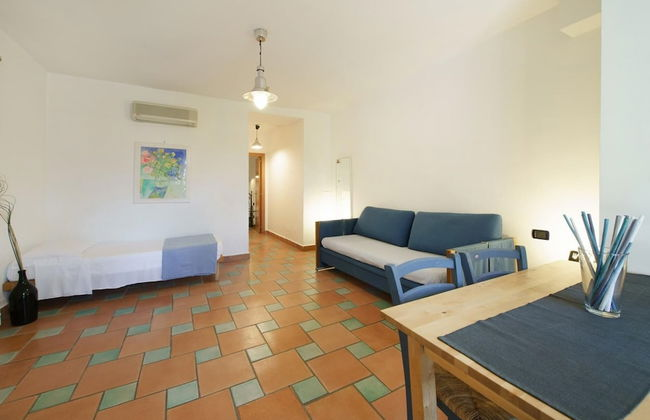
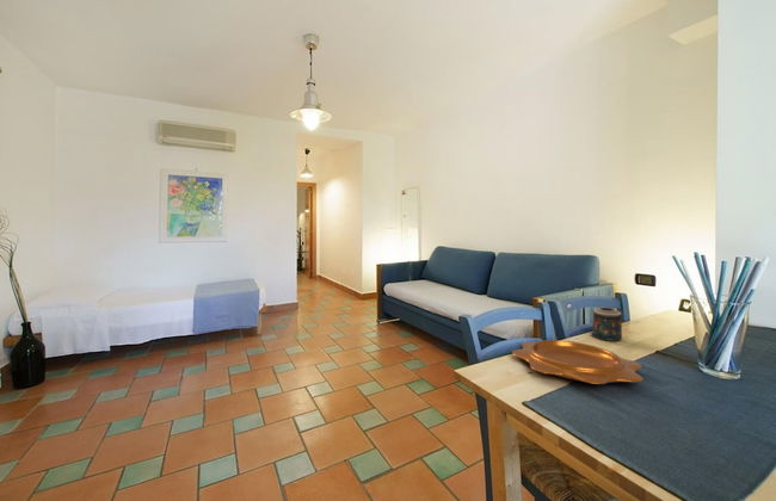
+ candle (603, 322)
+ decorative bowl (572, 358)
